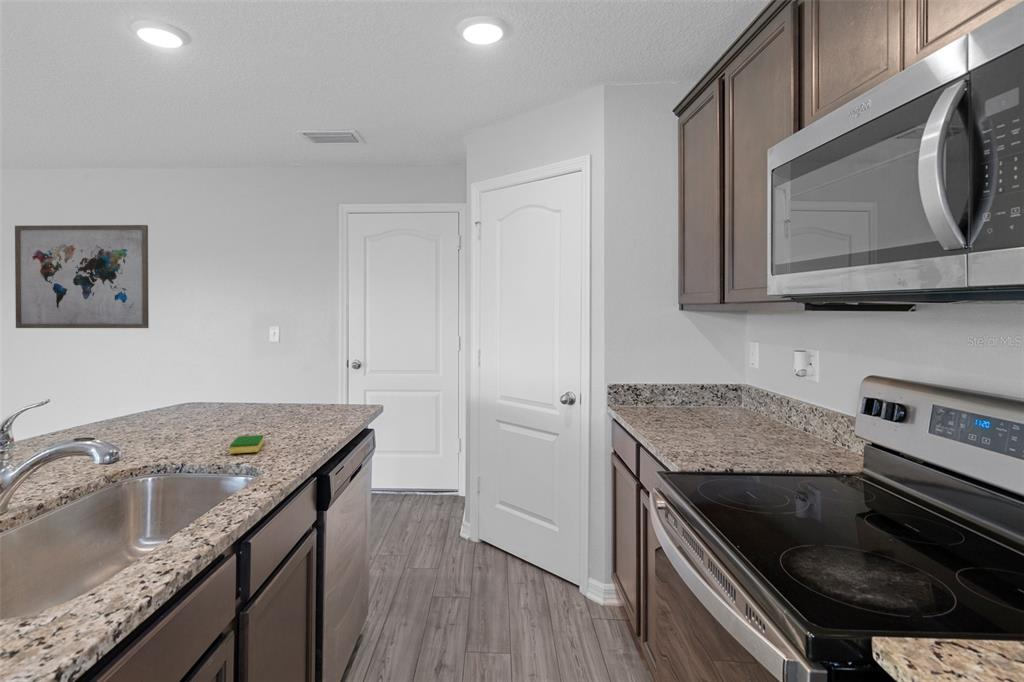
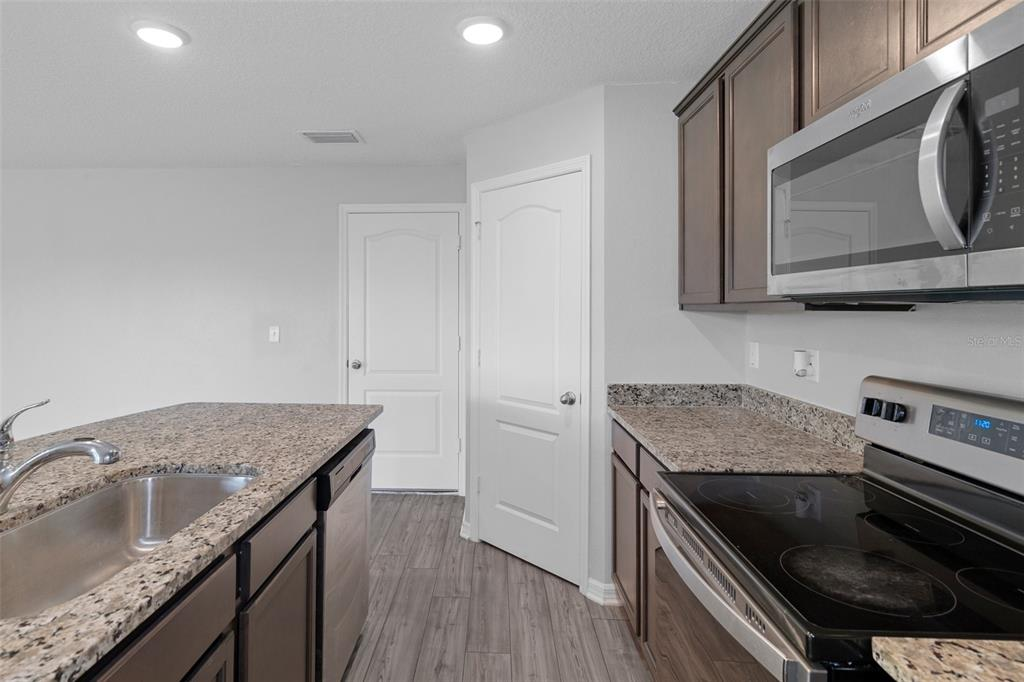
- dish sponge (247, 443)
- wall art (81, 276)
